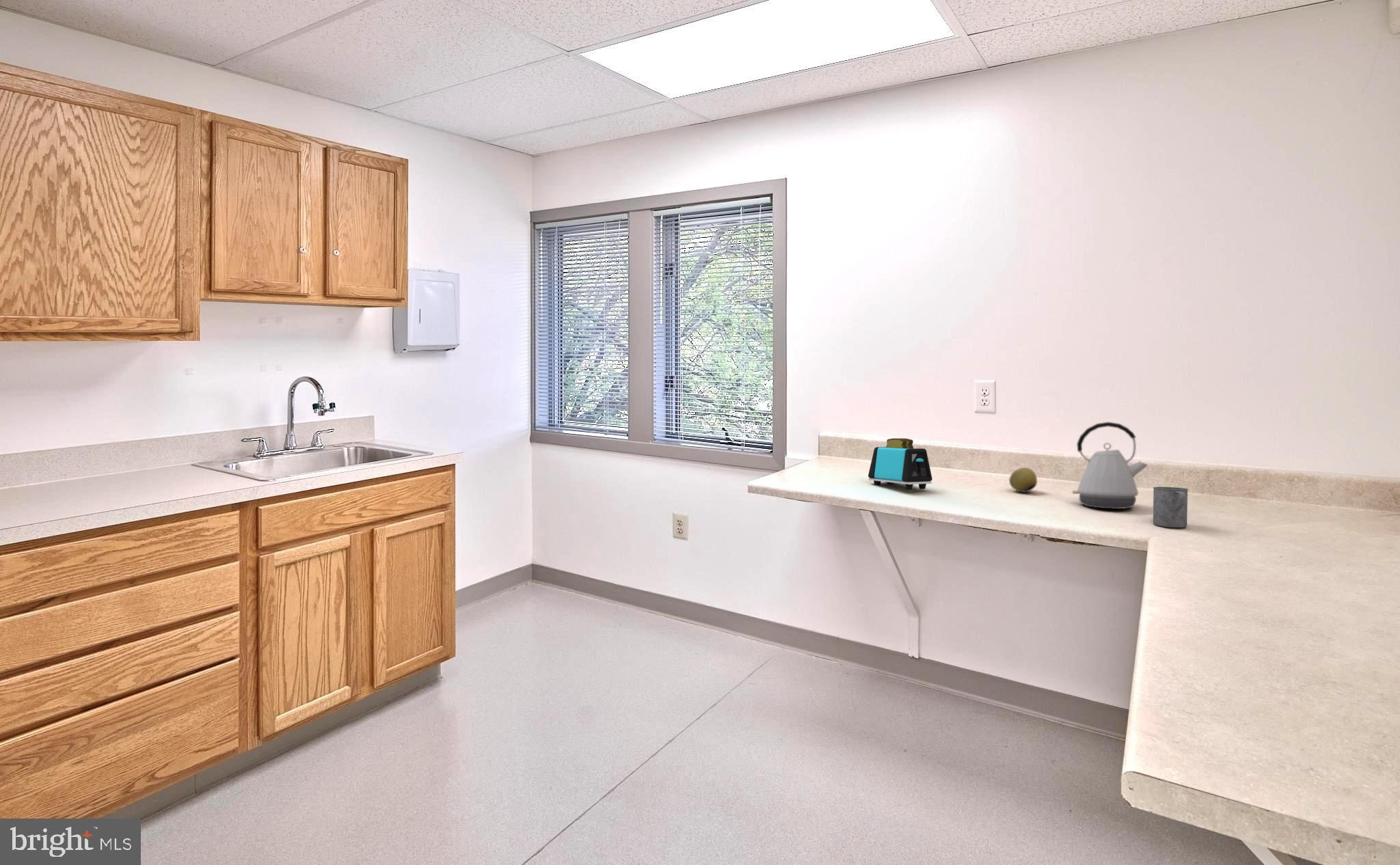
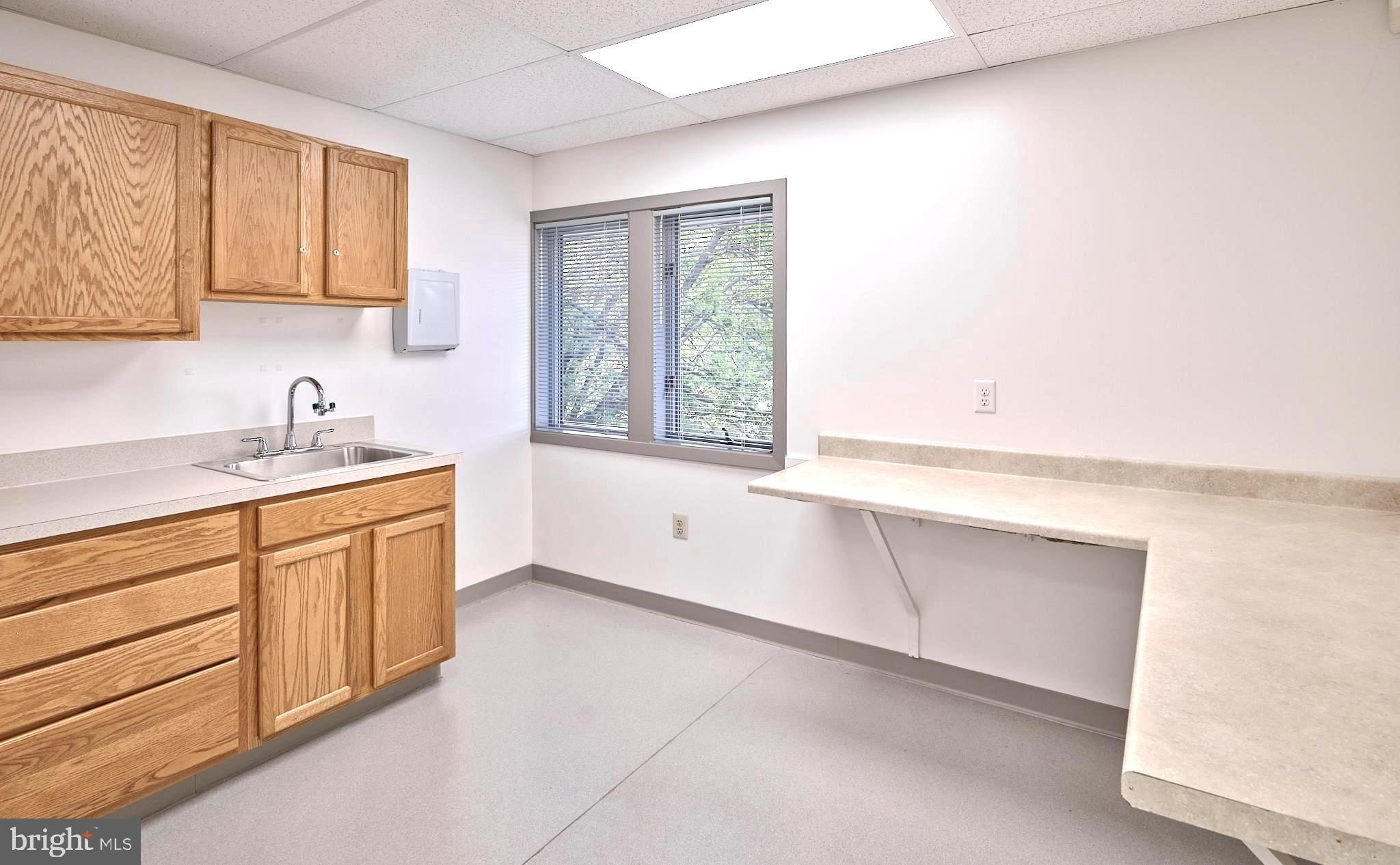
- mug (1173, 508)
- fruit (1023, 480)
- toaster (899, 463)
- kettle (1109, 464)
